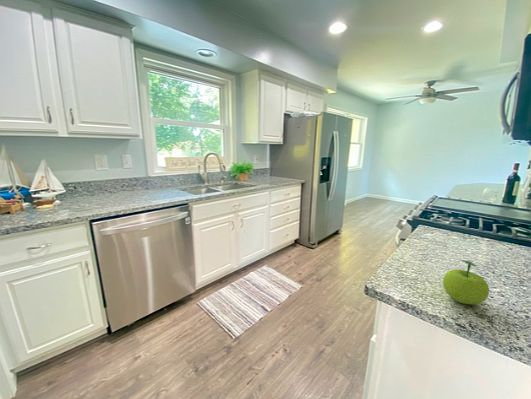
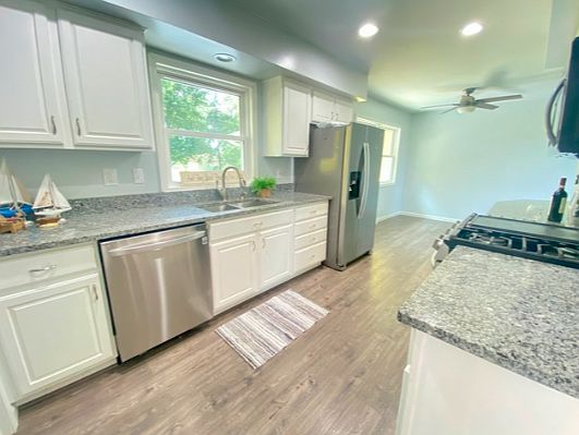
- fruit (466, 279)
